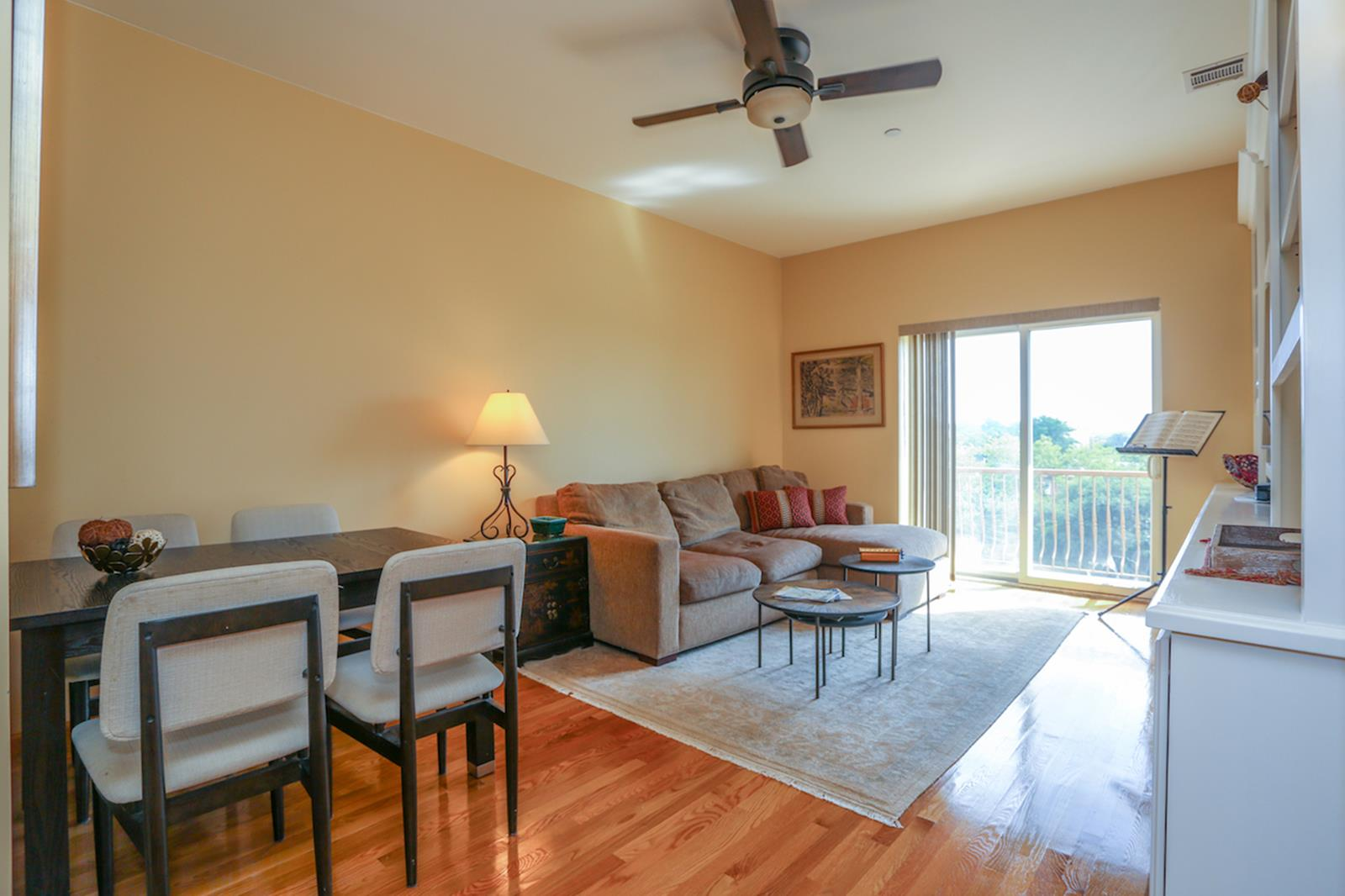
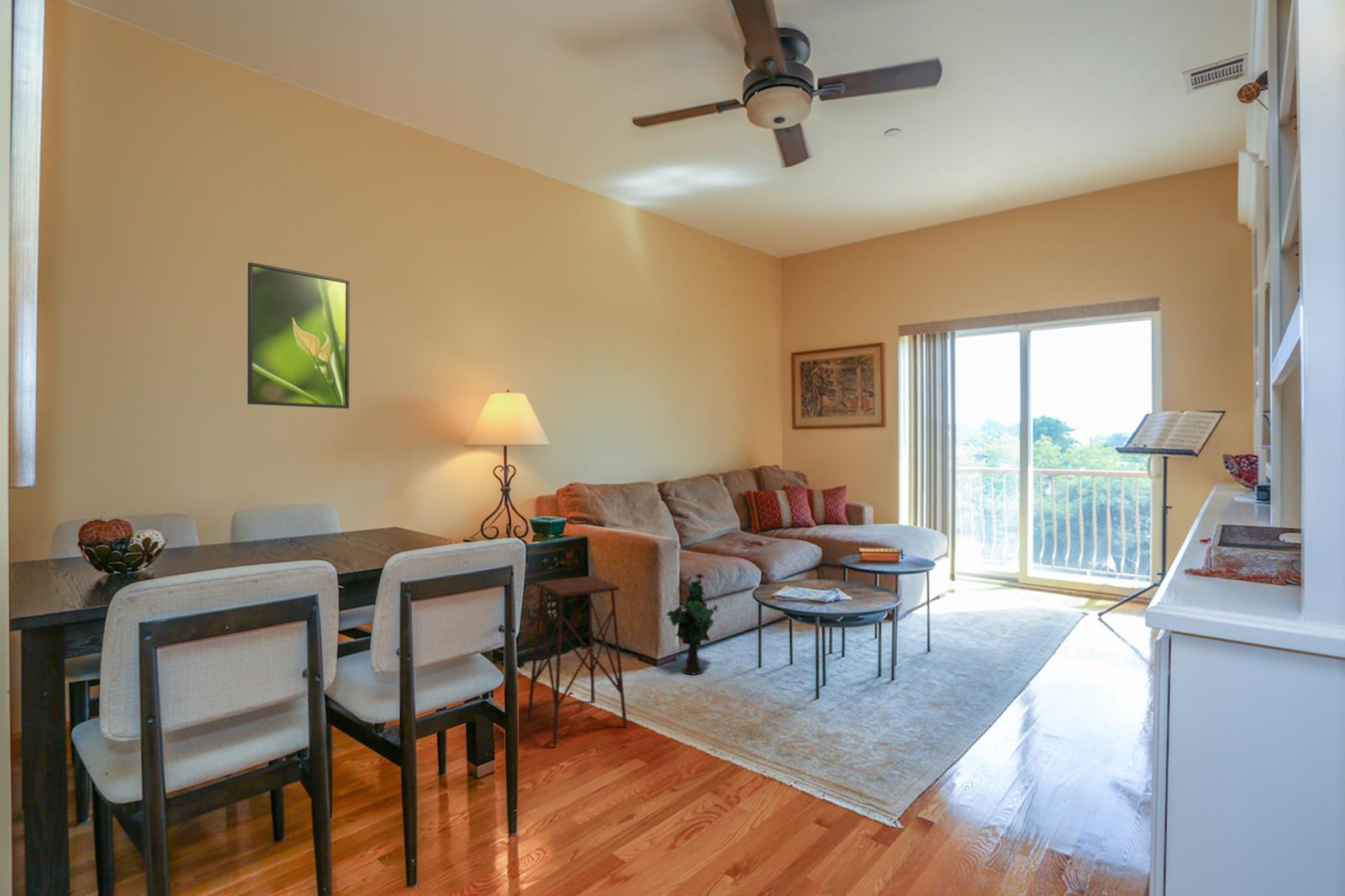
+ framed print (301, 339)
+ decorative plant (693, 623)
+ side table (575, 652)
